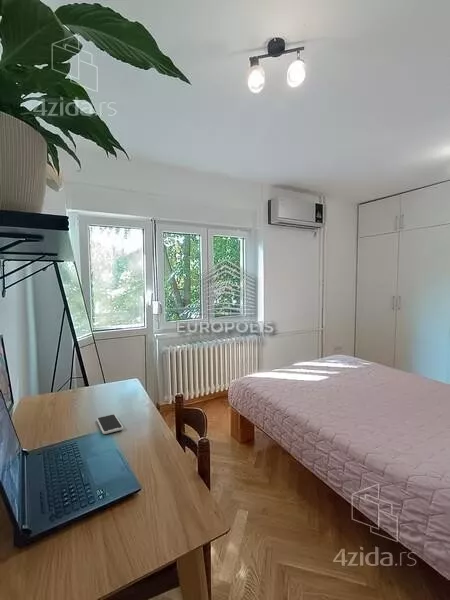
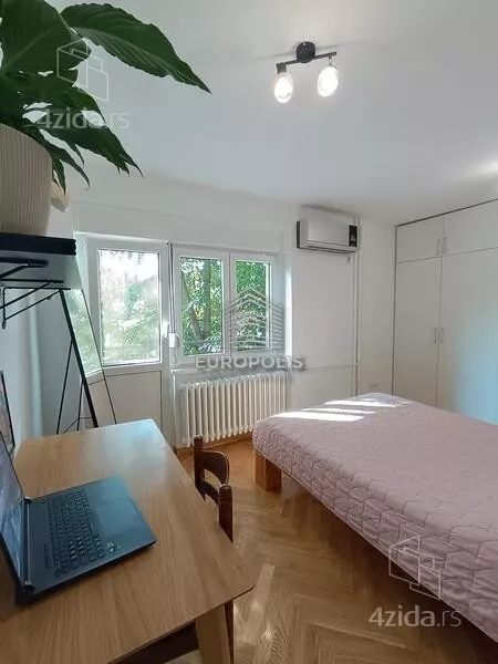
- smartphone (109, 423)
